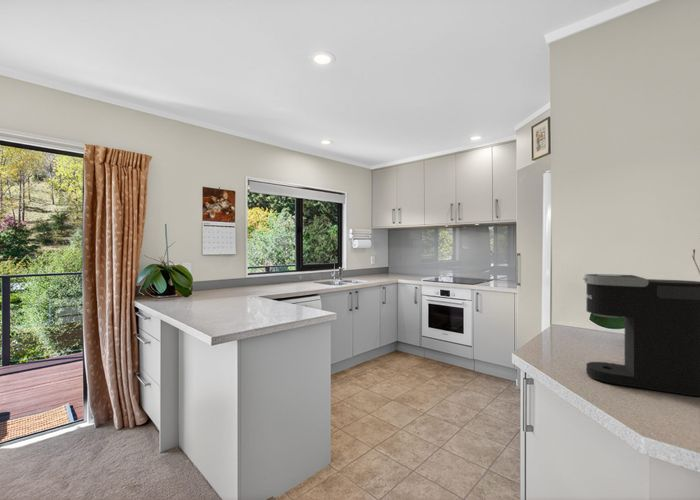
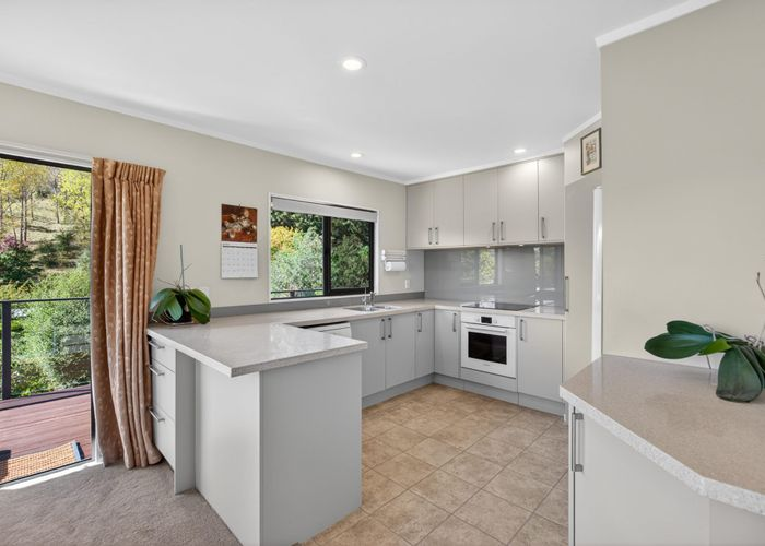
- coffee maker (641, 329)
